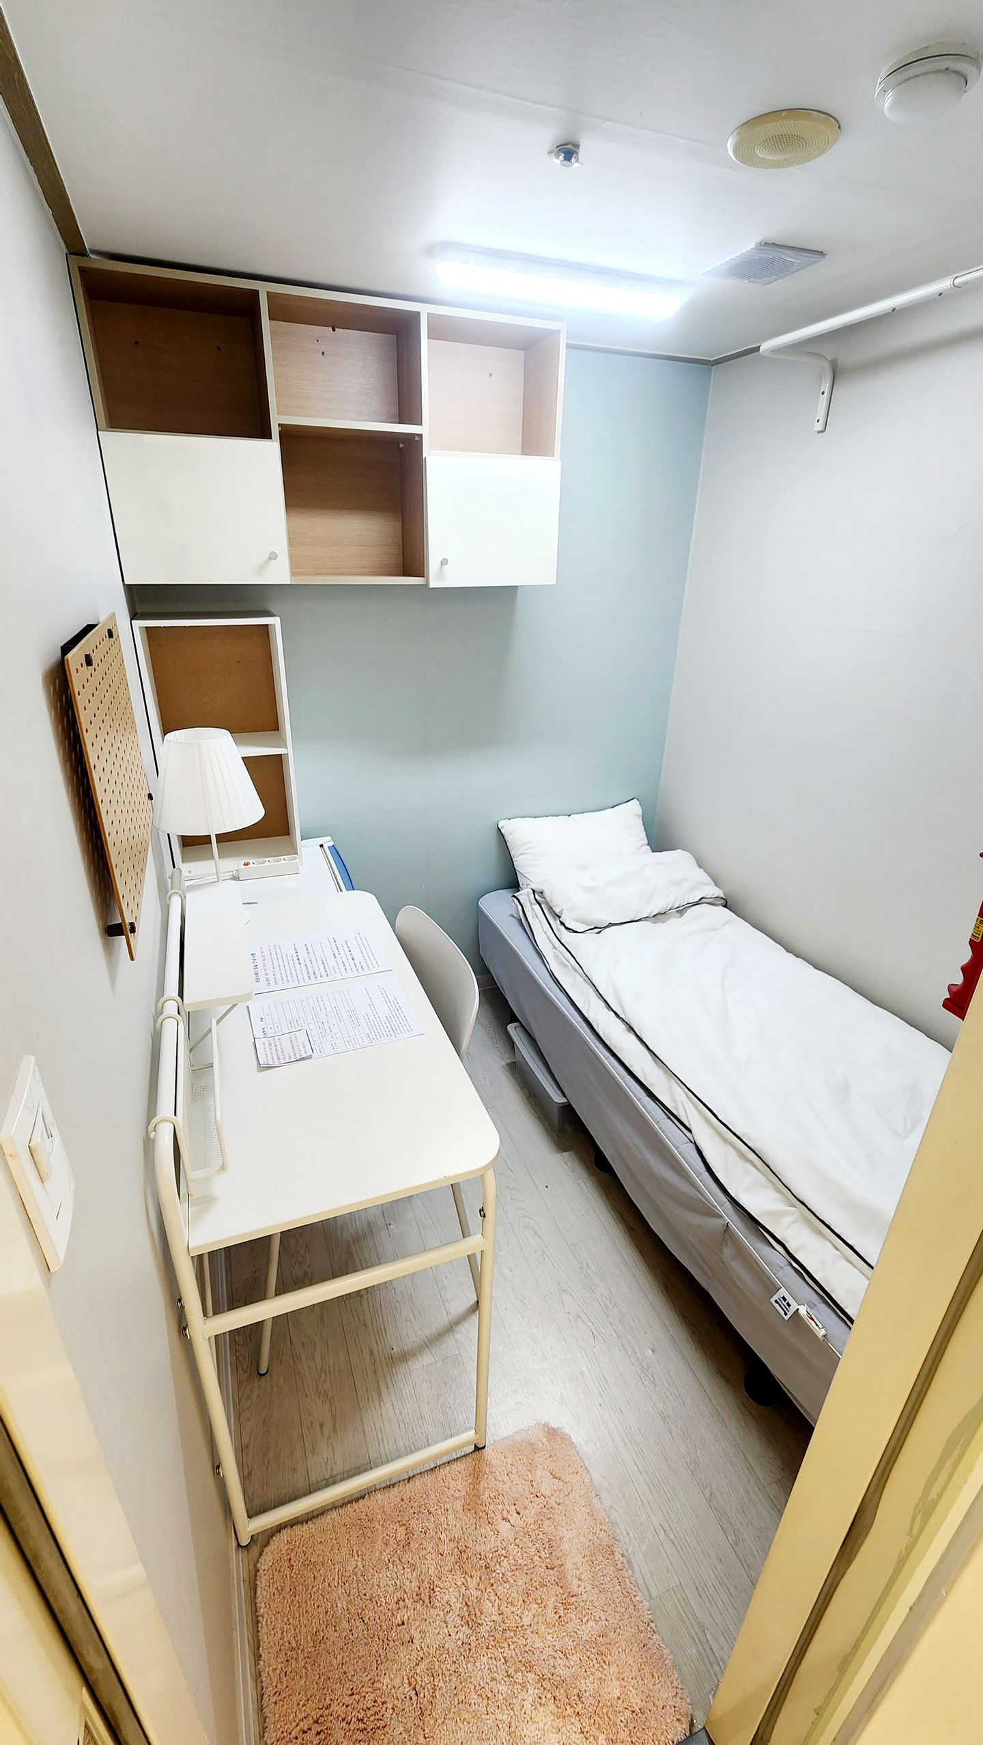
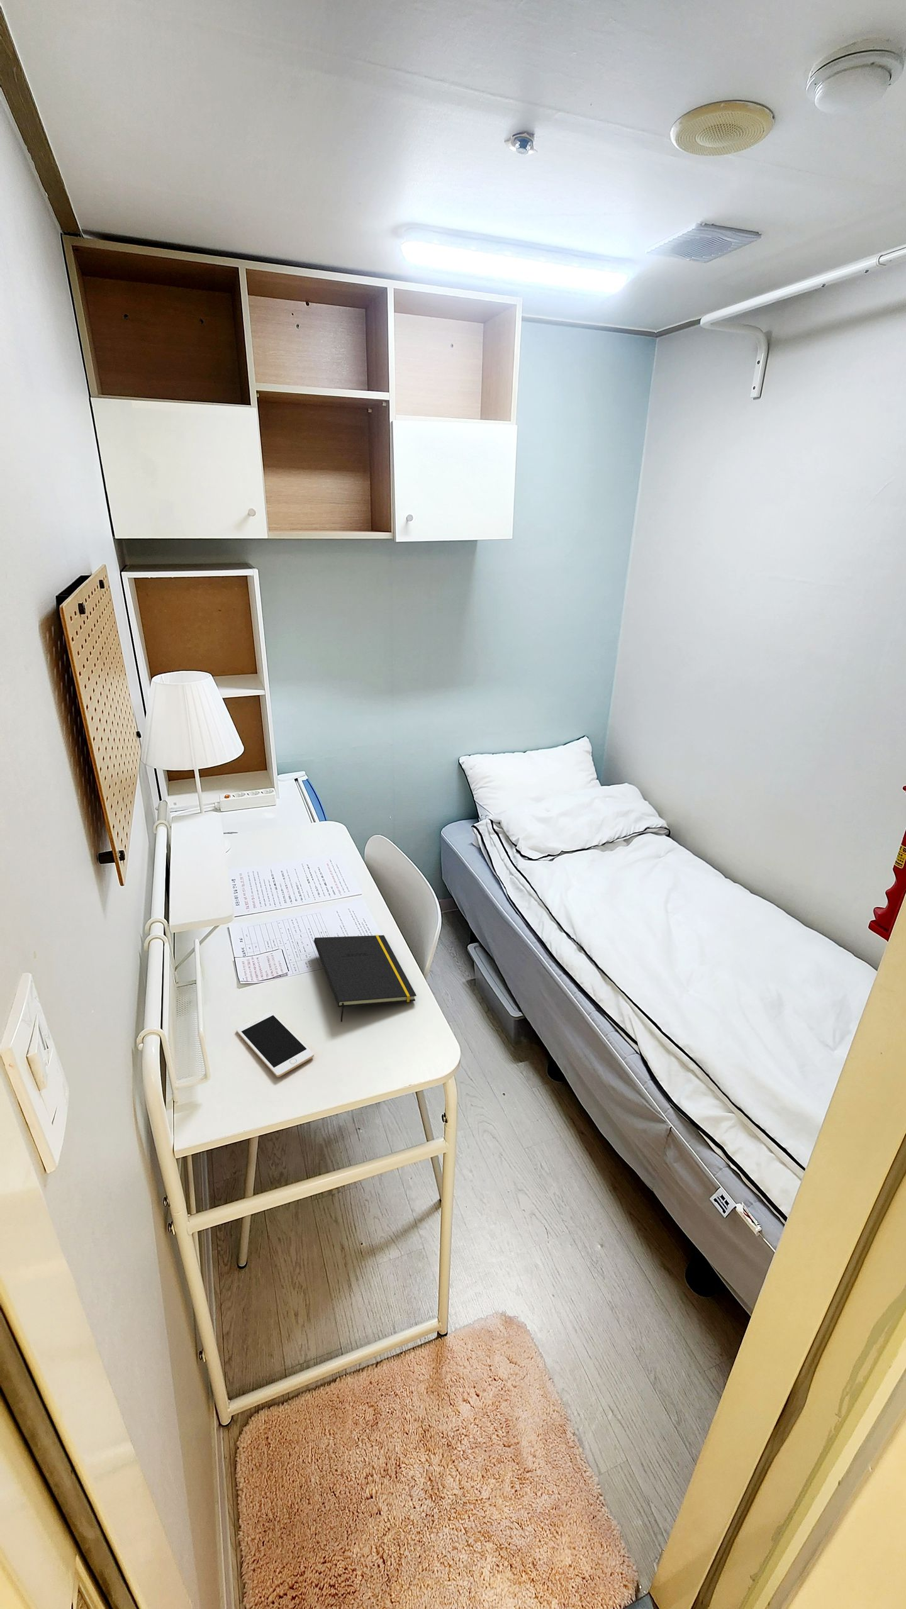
+ notepad (362, 967)
+ cell phone (274, 1042)
